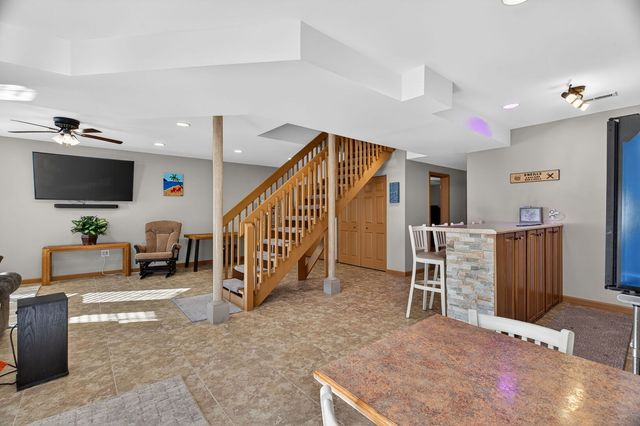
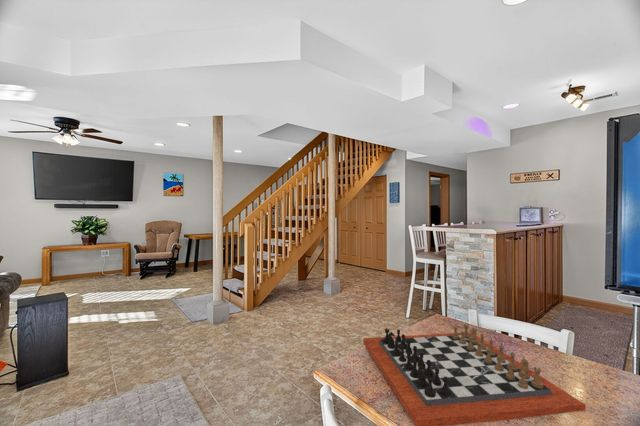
+ chessboard (451, 355)
